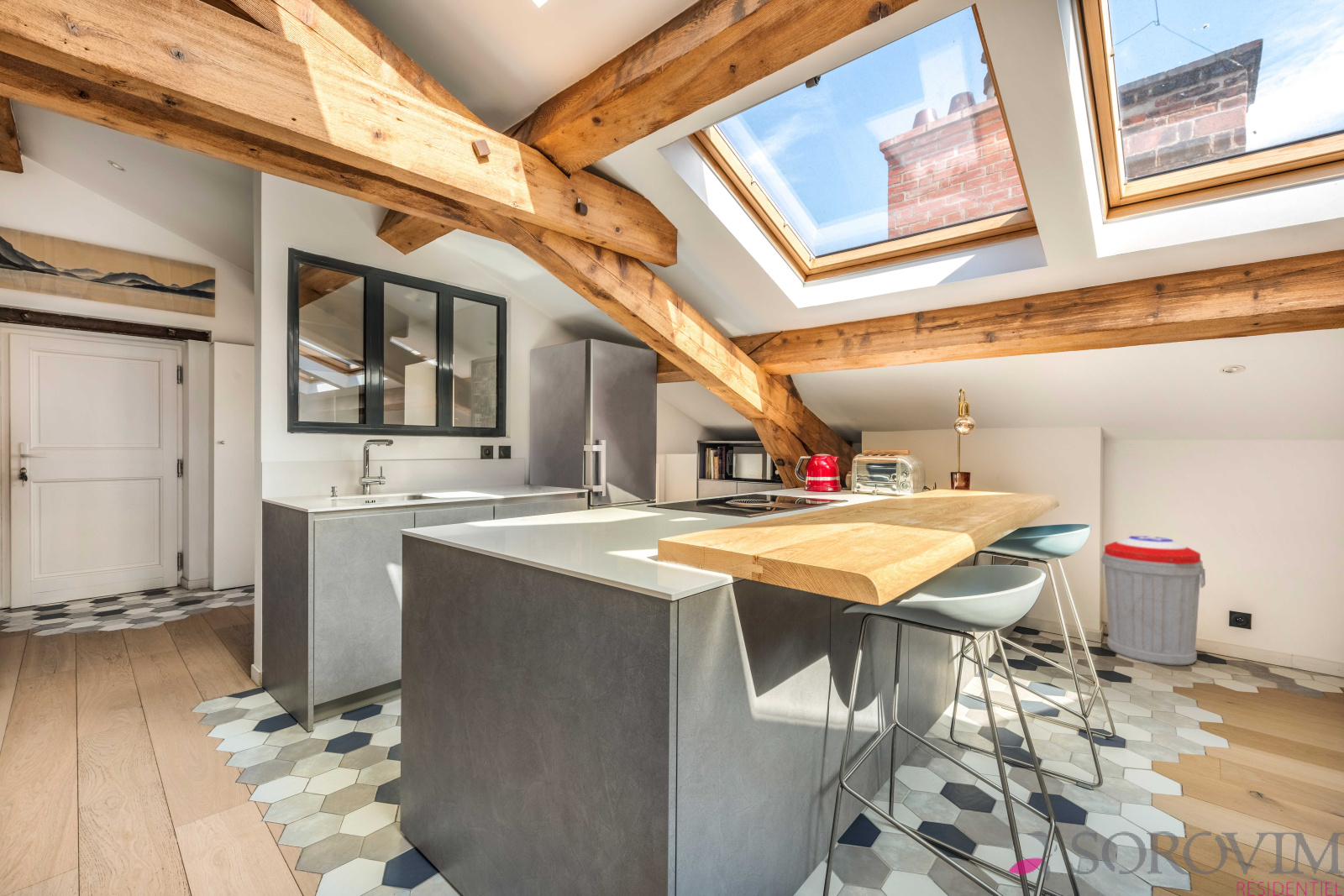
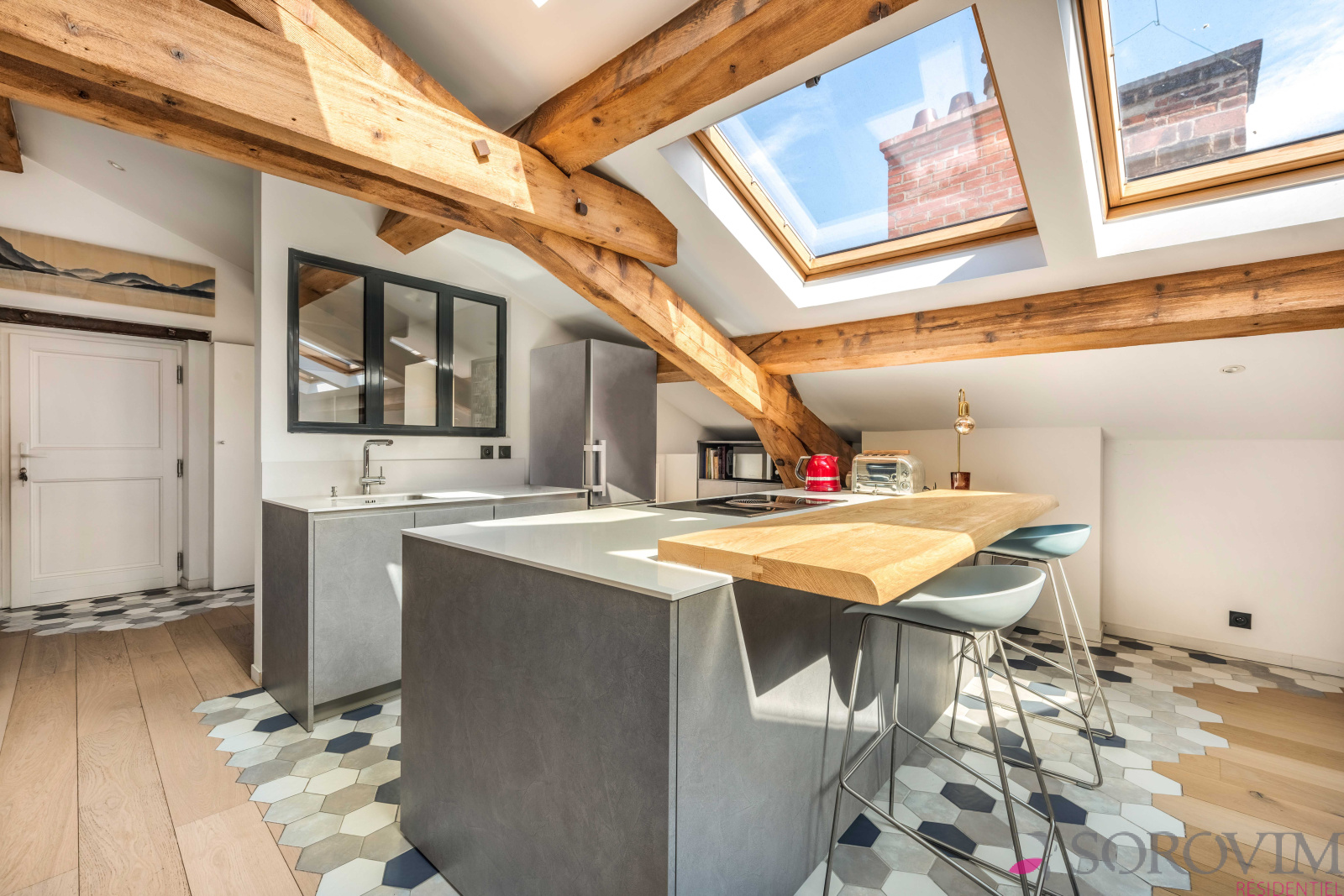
- trash can (1150, 595)
